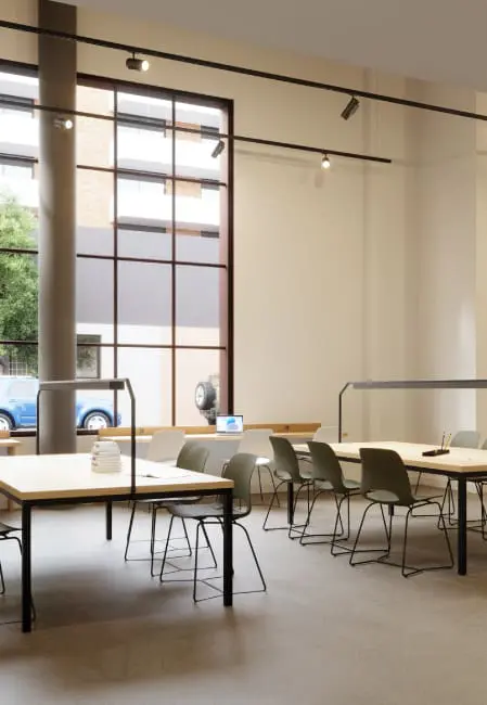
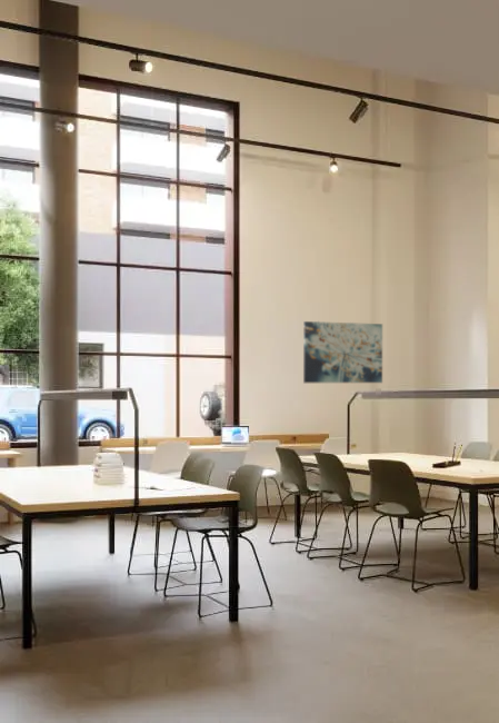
+ wall art (343, 353)
